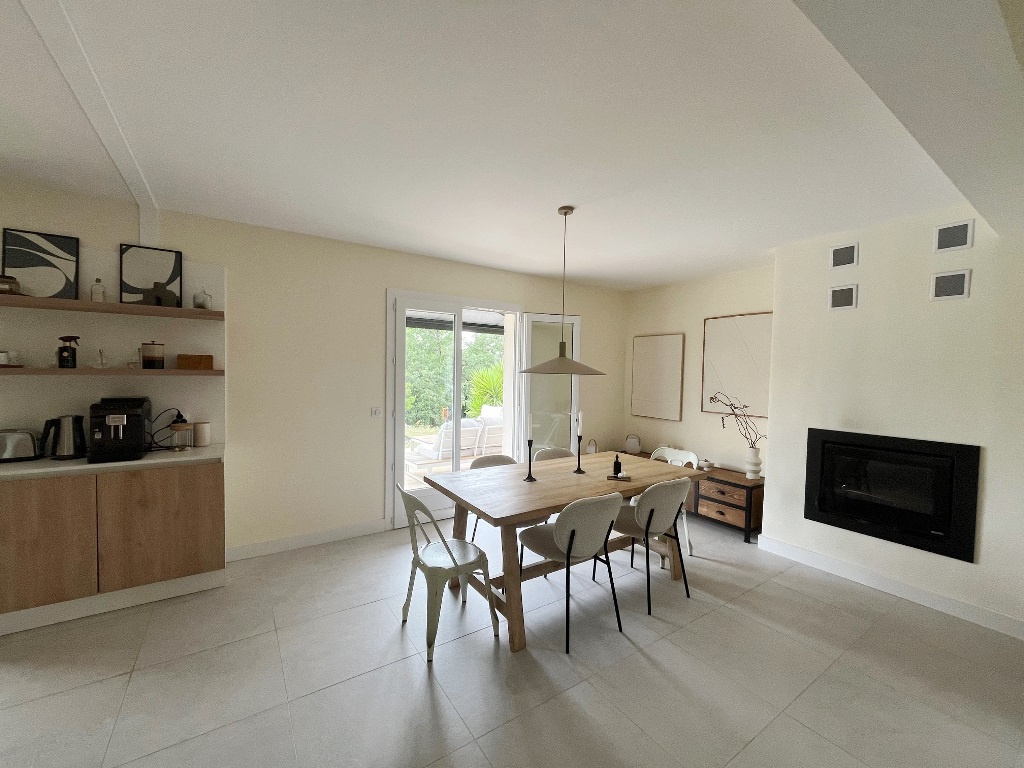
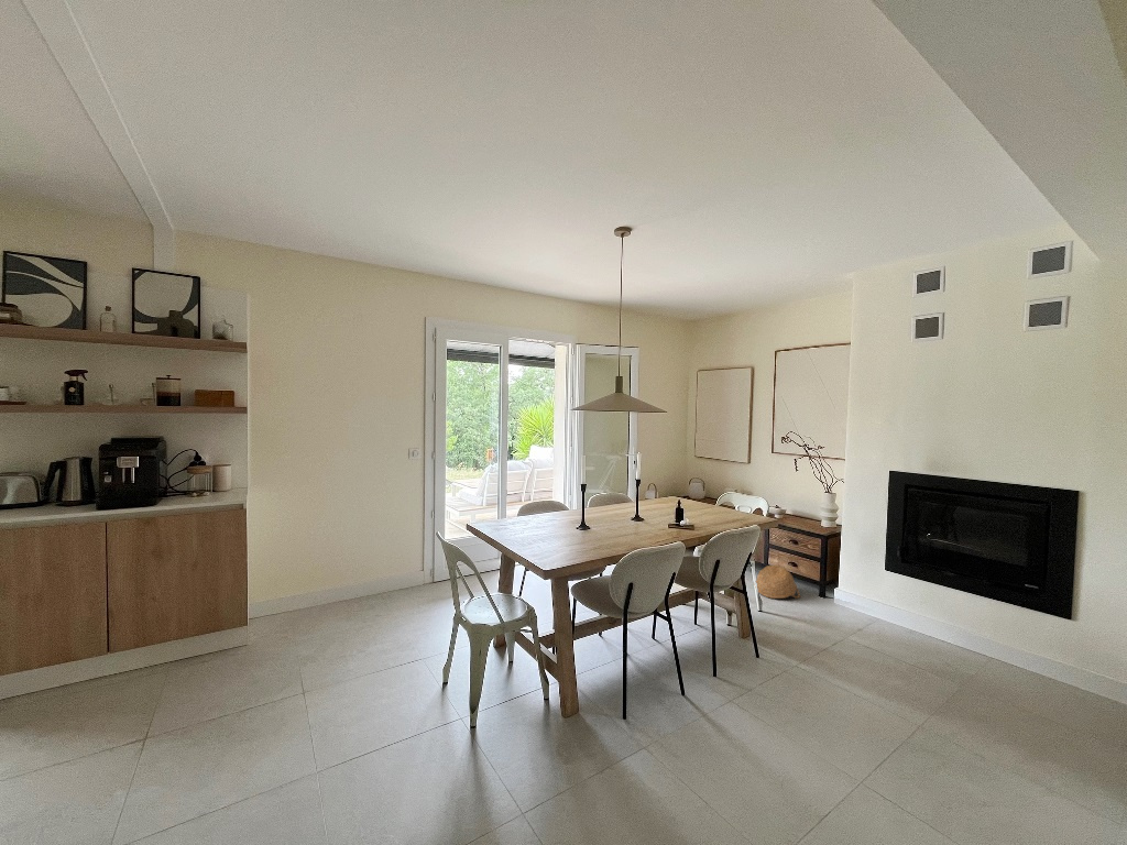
+ woven basket (776, 579)
